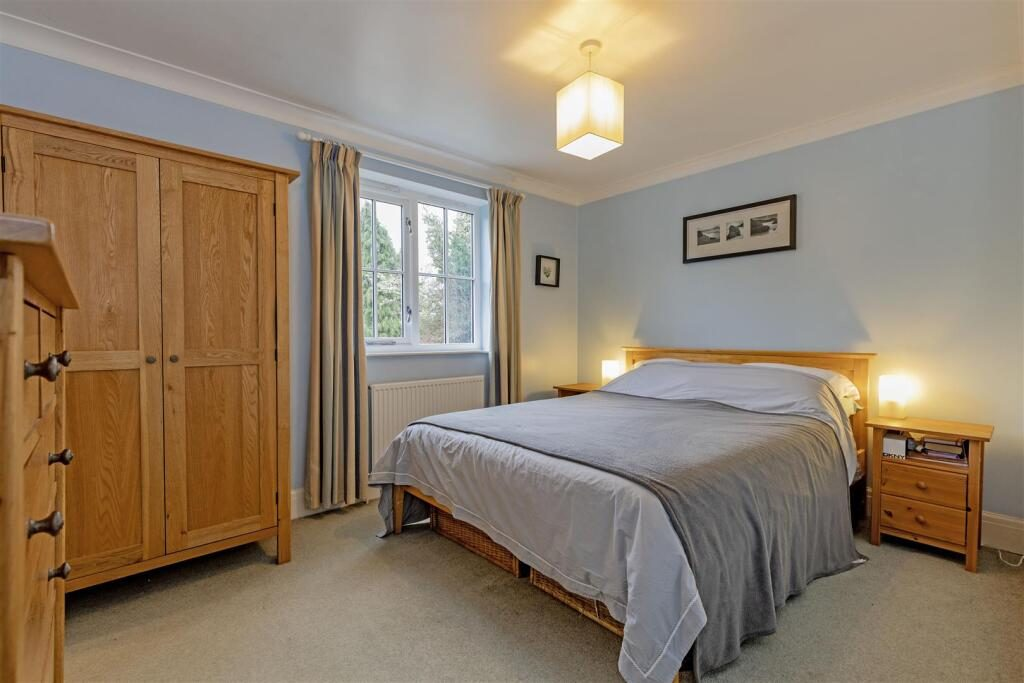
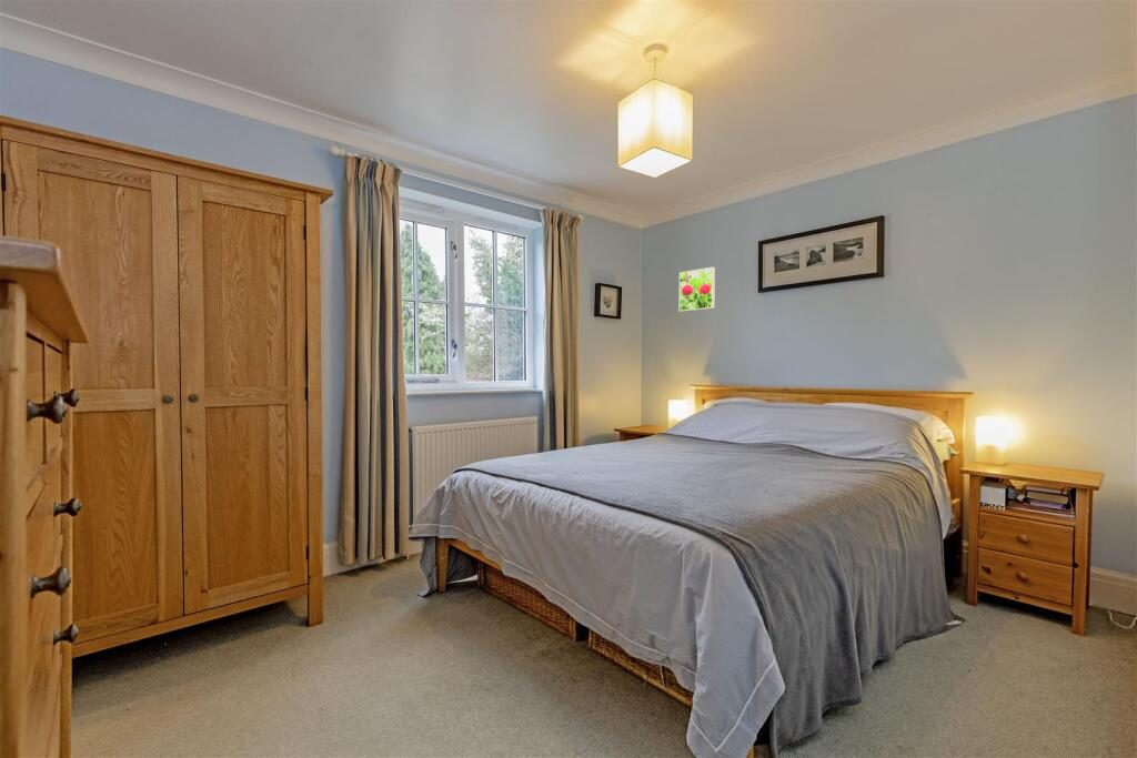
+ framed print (696, 290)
